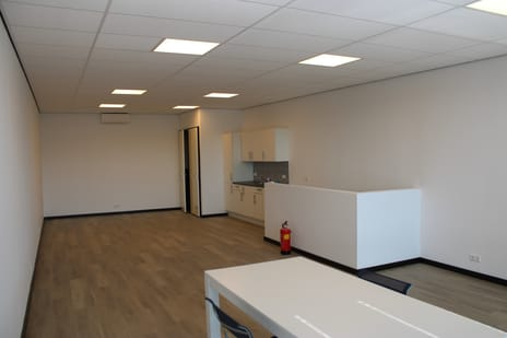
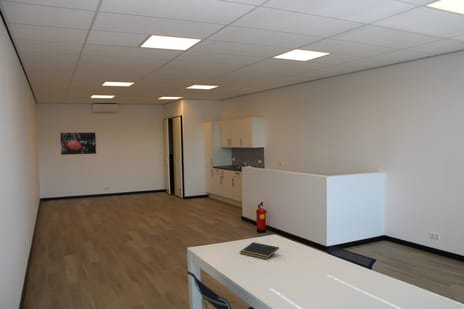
+ wall art (78, 143)
+ notepad (259, 250)
